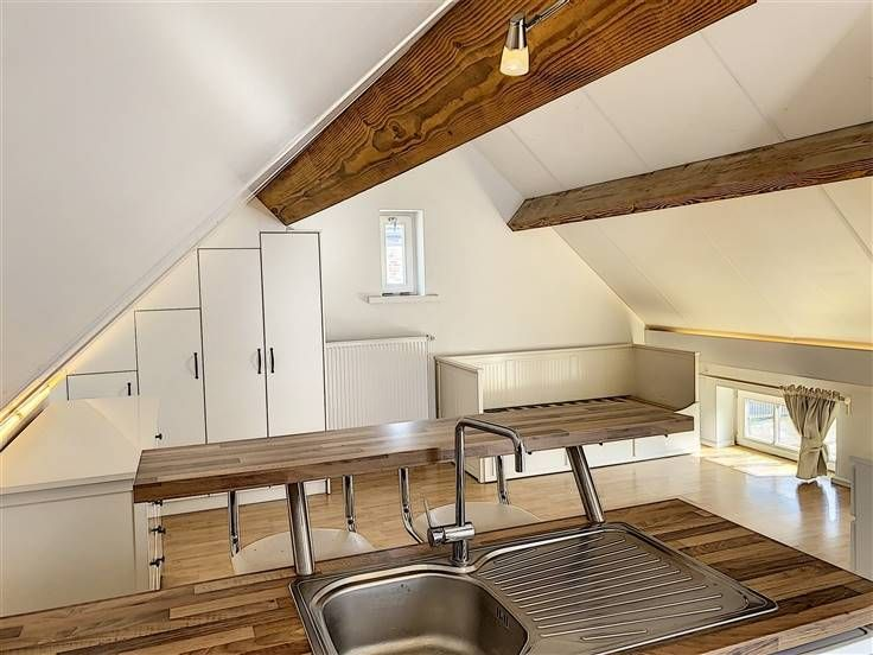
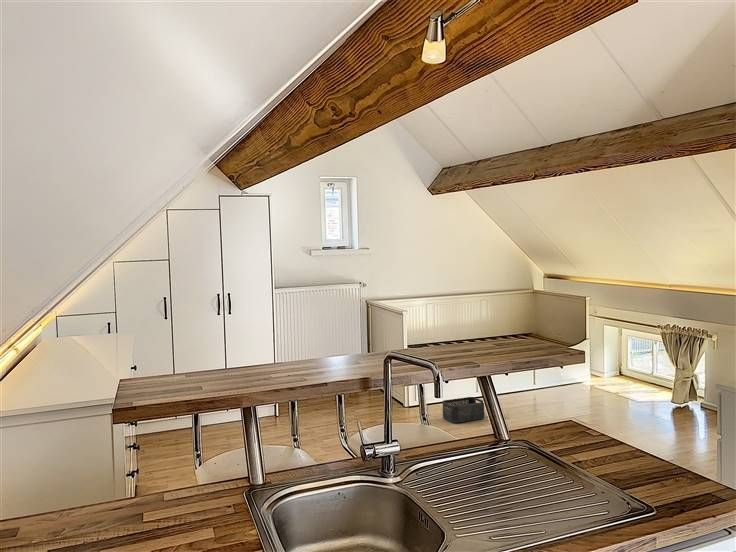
+ storage bin (463, 409)
